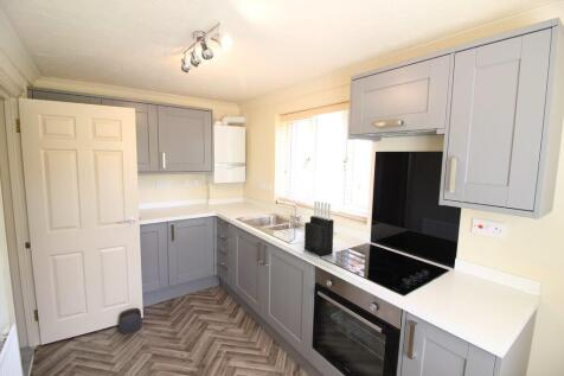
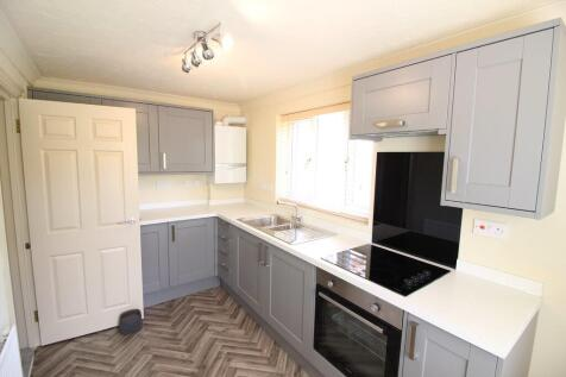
- knife block (318, 227)
